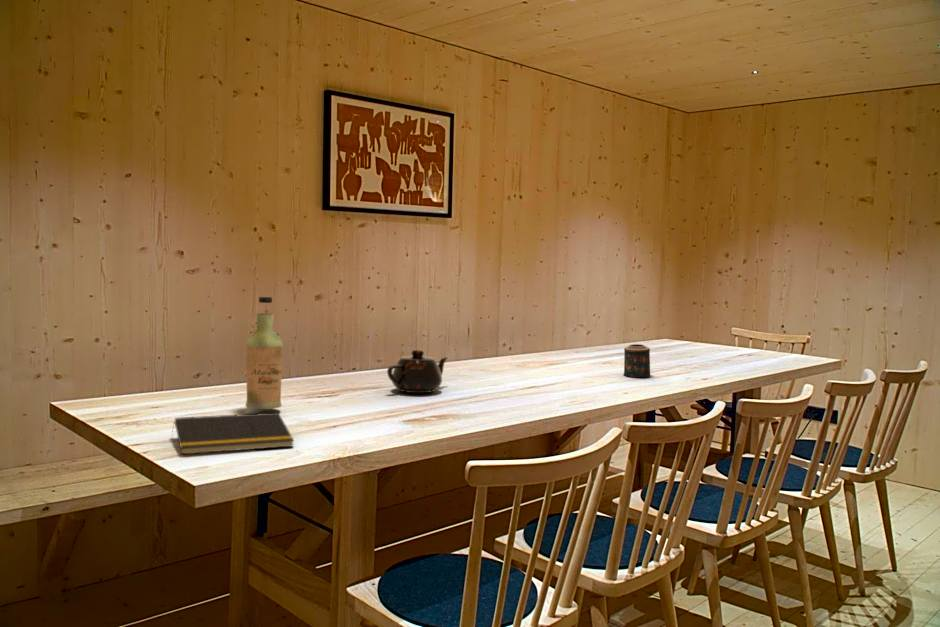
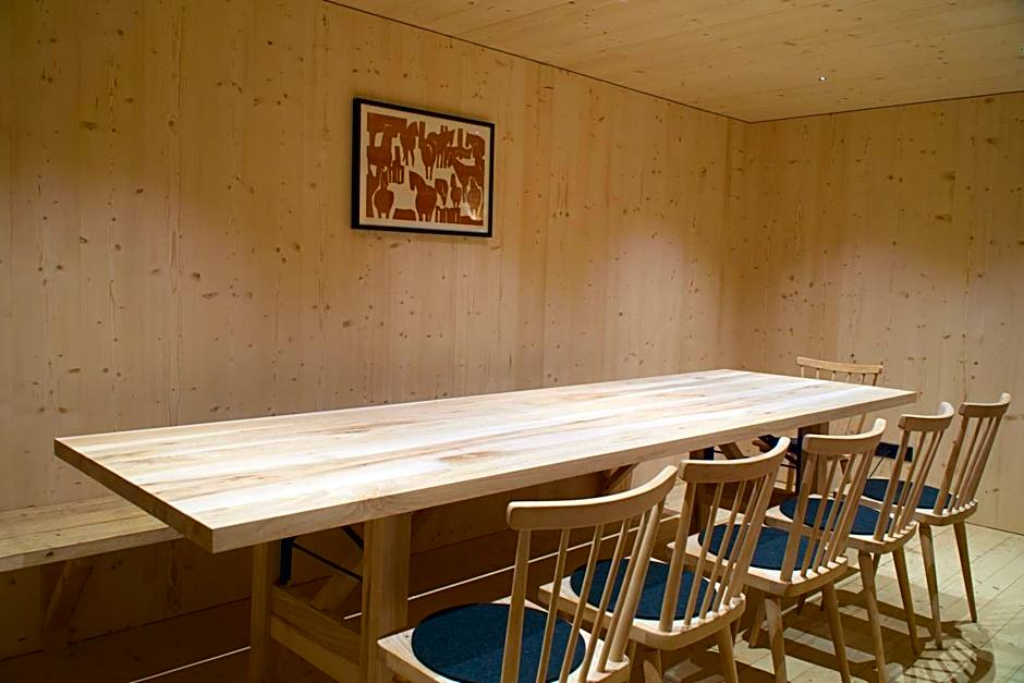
- candle (636, 359)
- notepad (233, 431)
- bottle (264, 354)
- teapot (419, 370)
